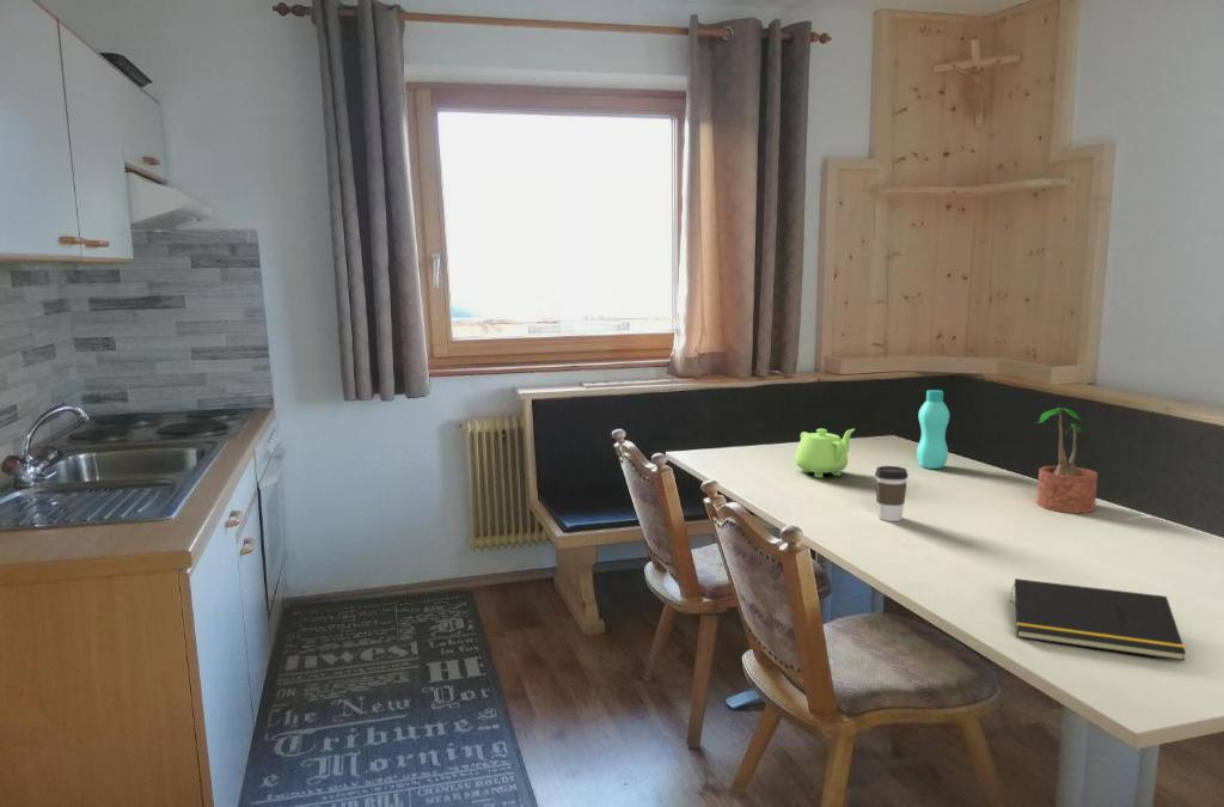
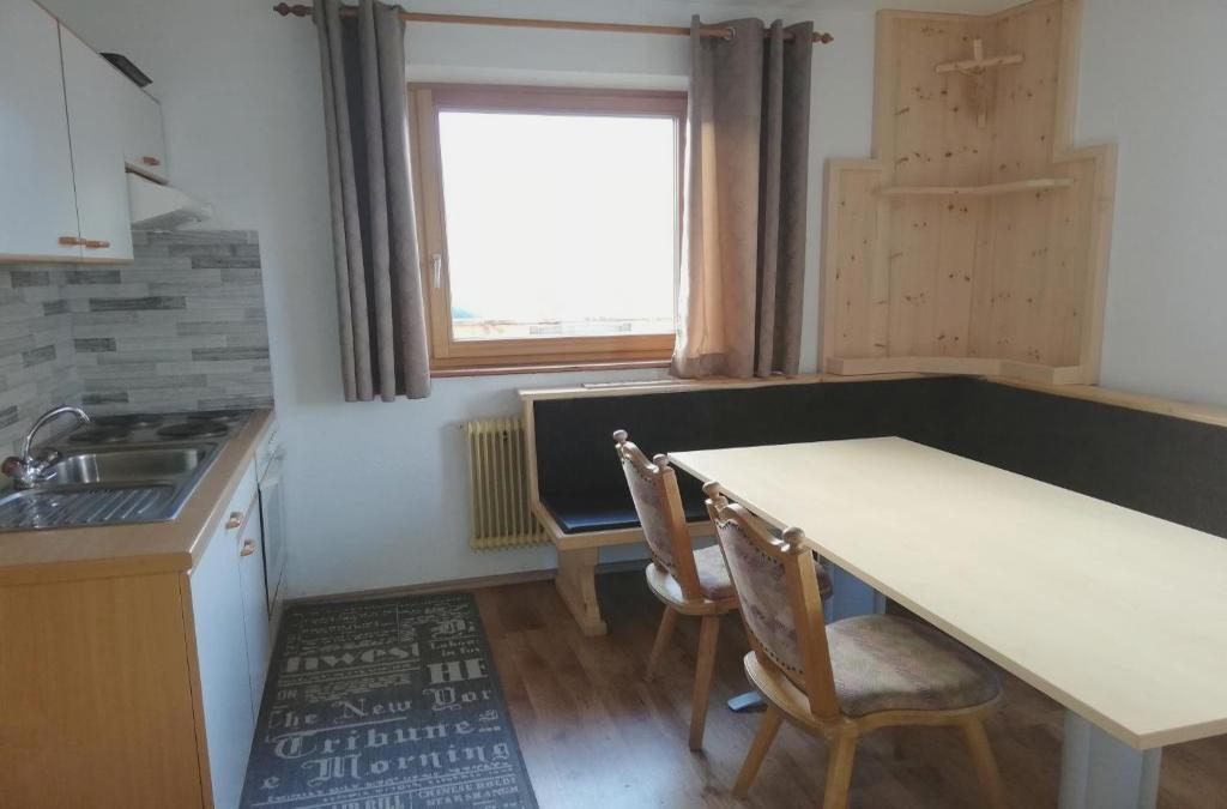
- bottle (932, 428)
- notepad (1093, 616)
- coffee cup (891, 493)
- potted plant (1061, 457)
- teapot (827, 450)
